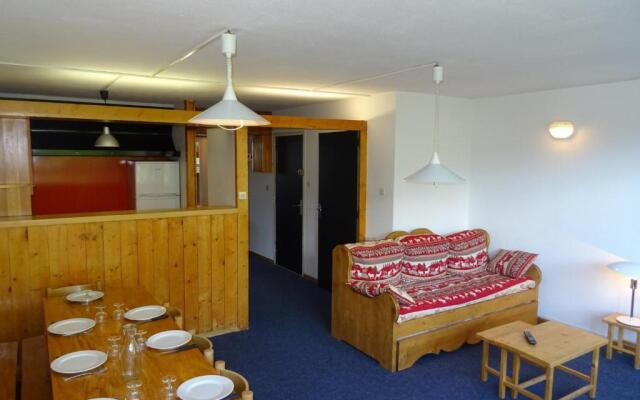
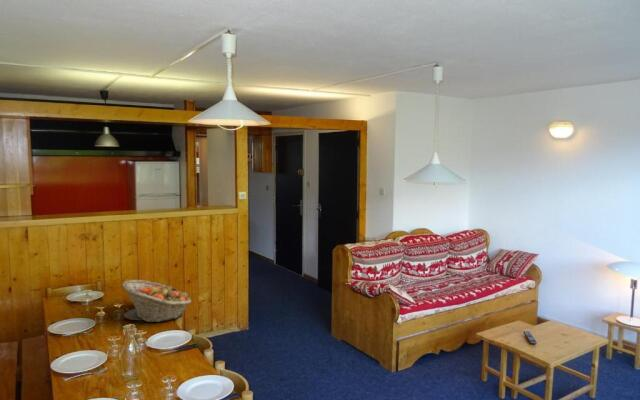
+ fruit basket (157, 297)
